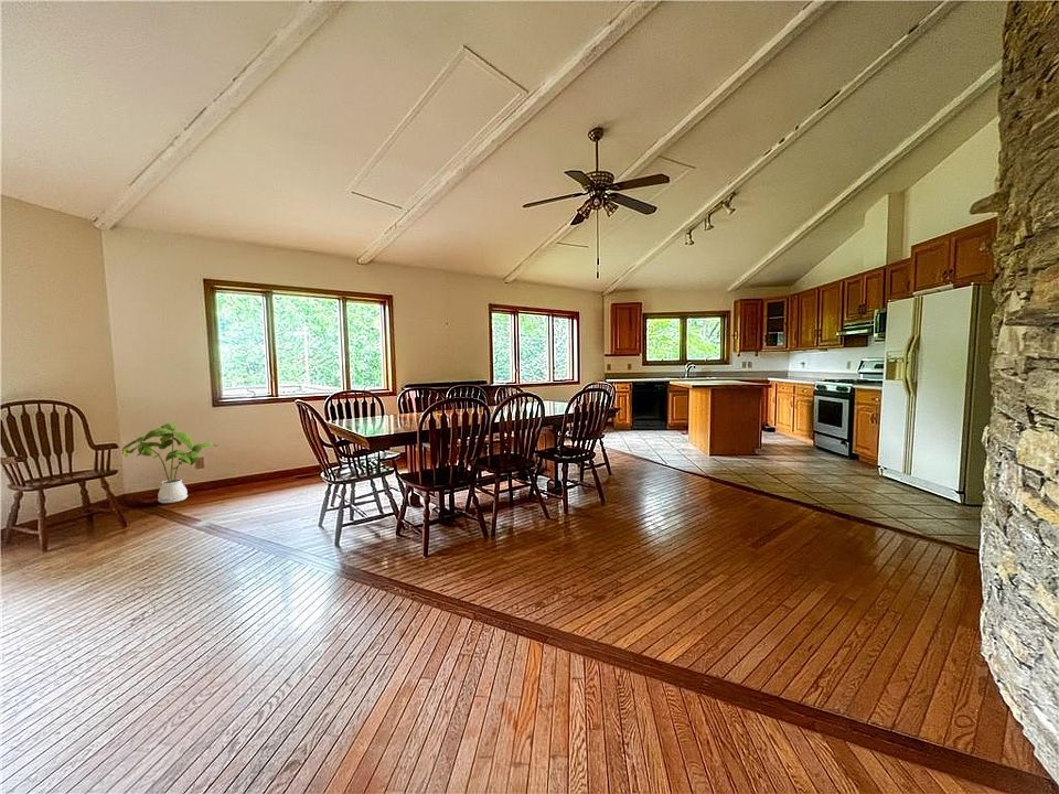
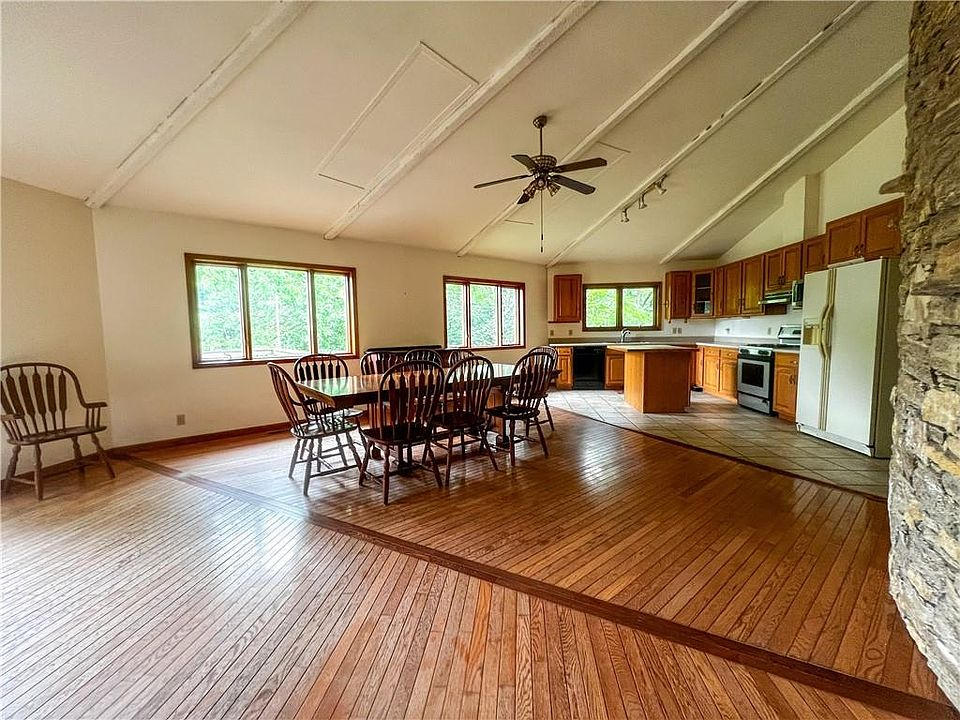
- house plant (178, 461)
